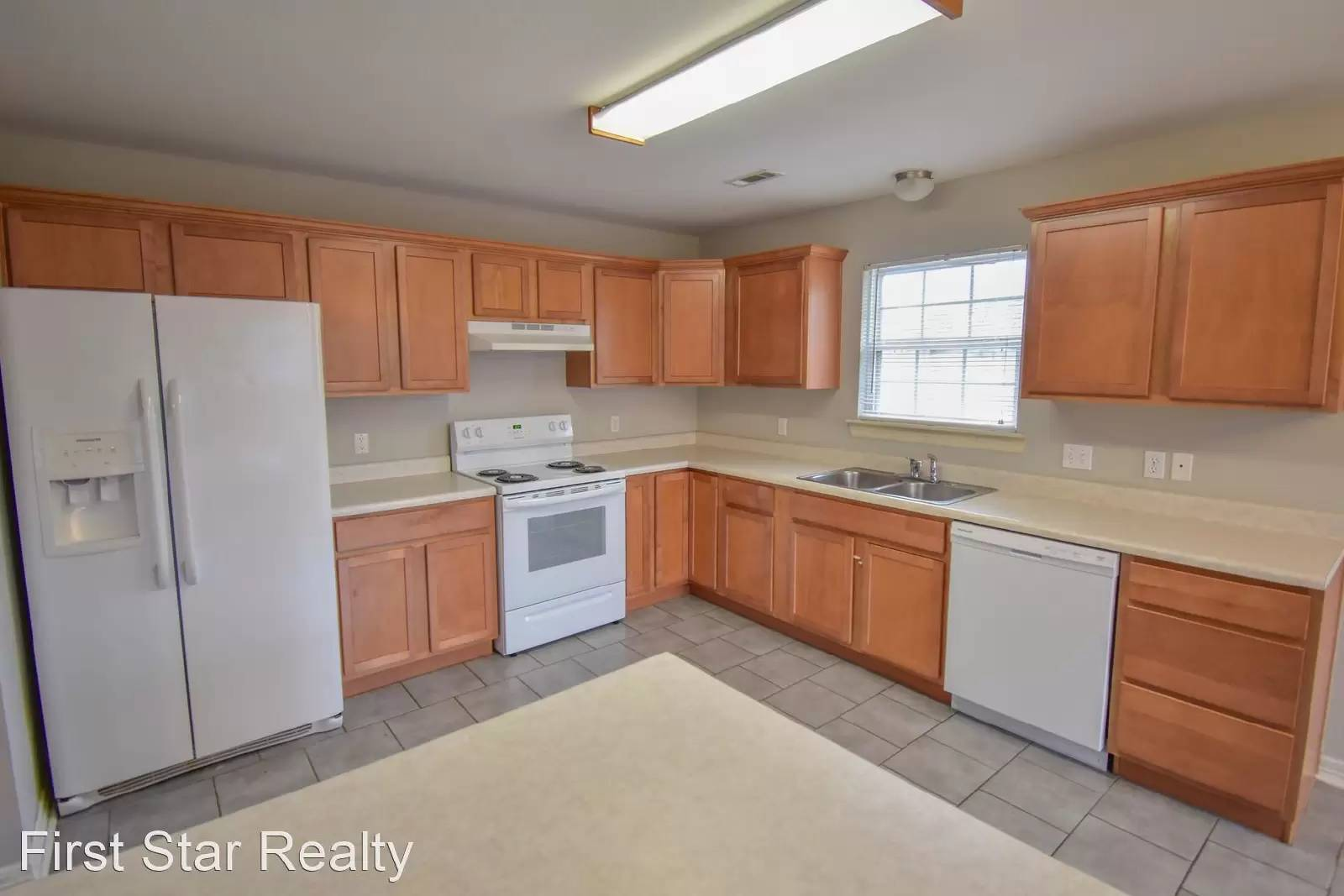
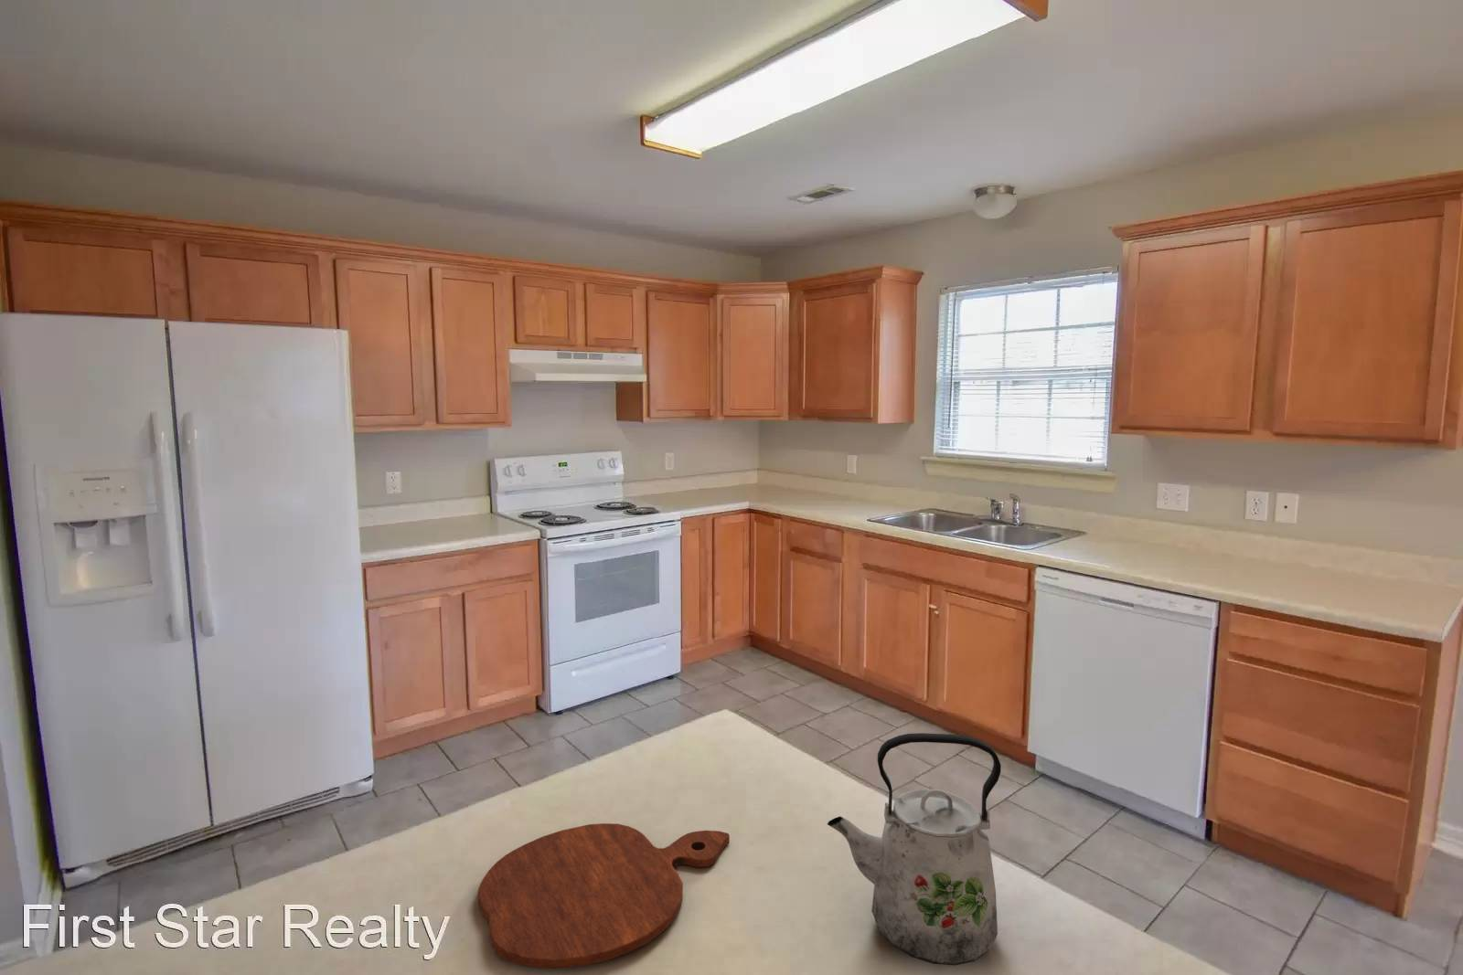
+ cutting board (617, 875)
+ kettle (911, 834)
